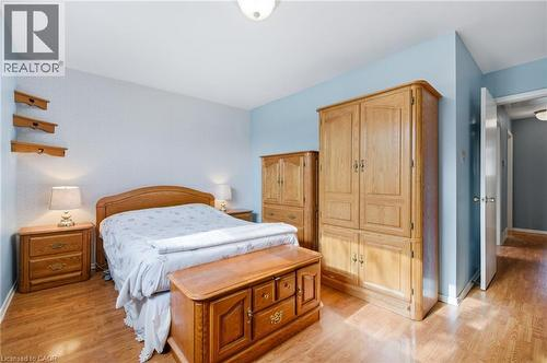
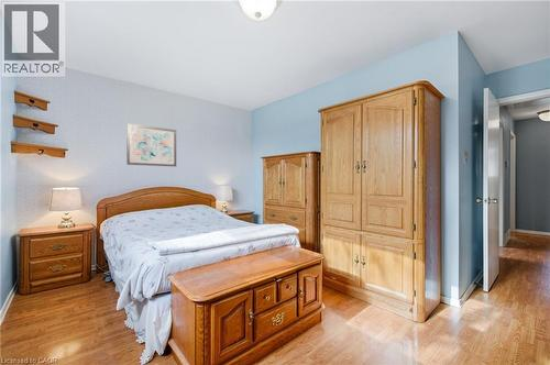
+ wall art (153, 146)
